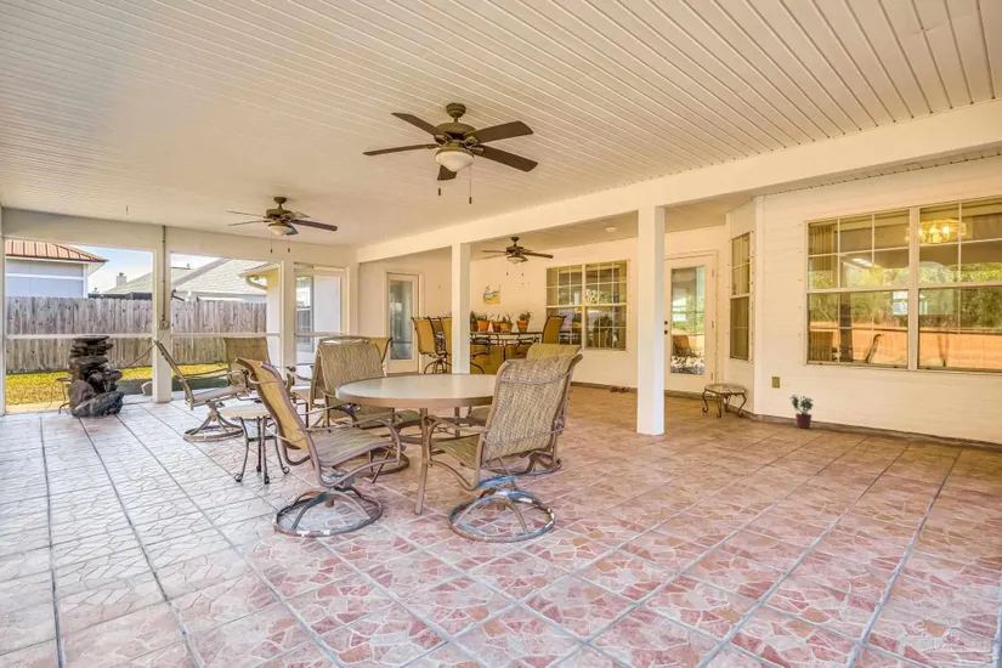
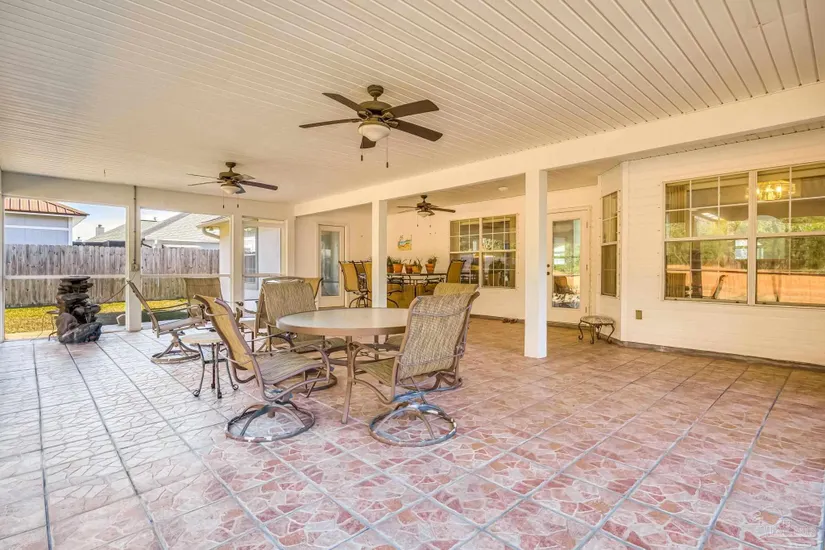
- potted plant (803, 411)
